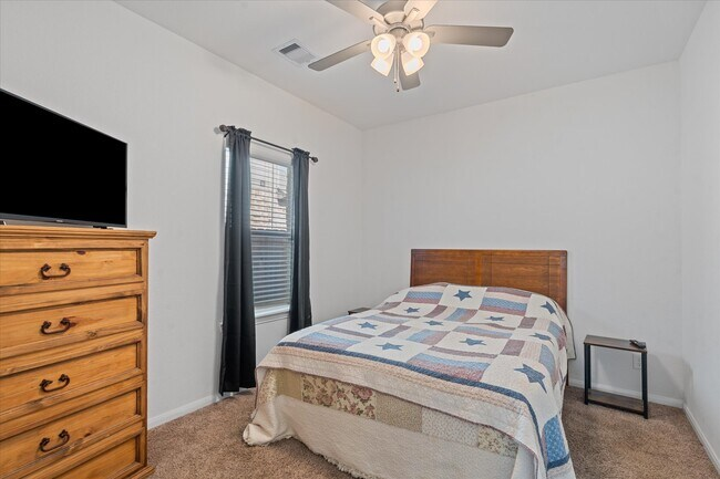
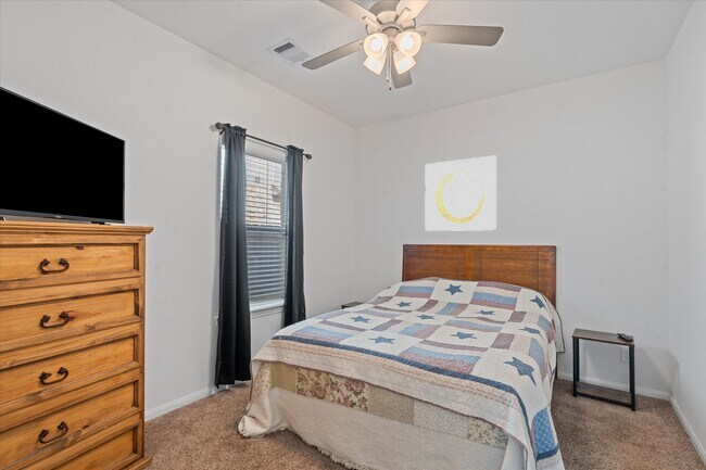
+ wall art (458, 195)
